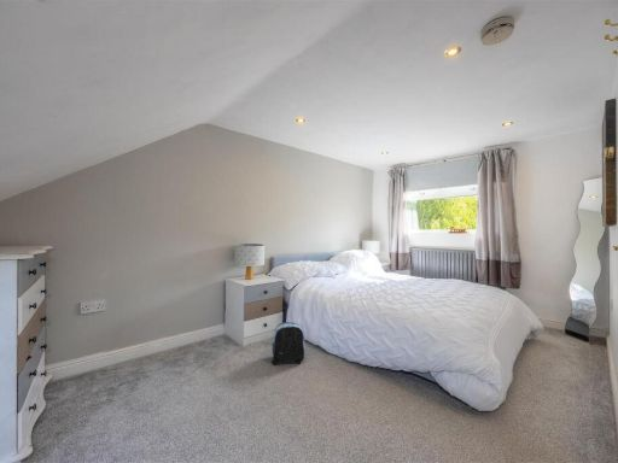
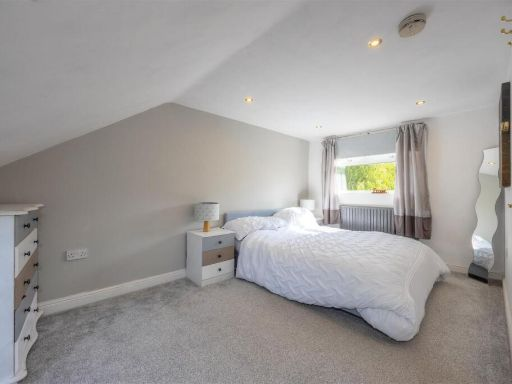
- backpack (287, 340)
